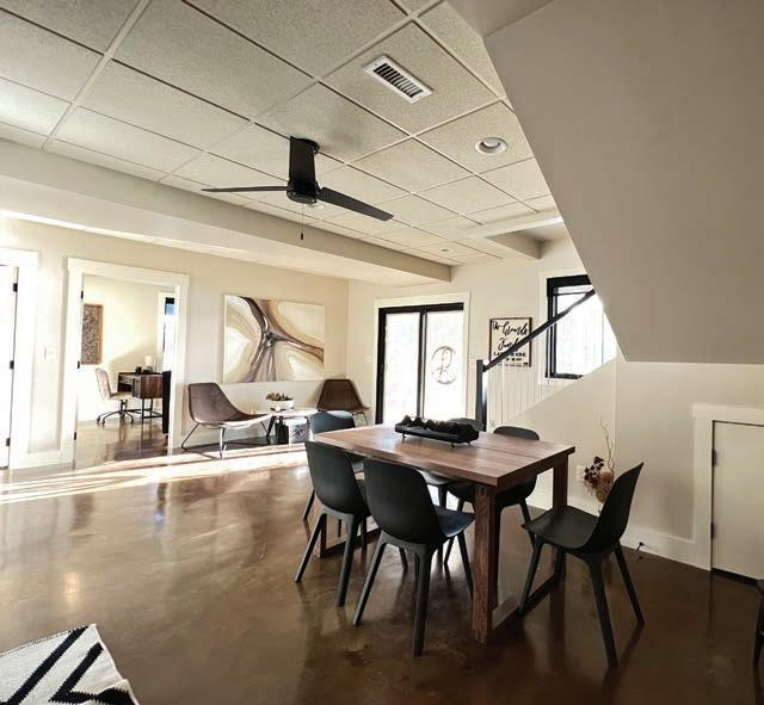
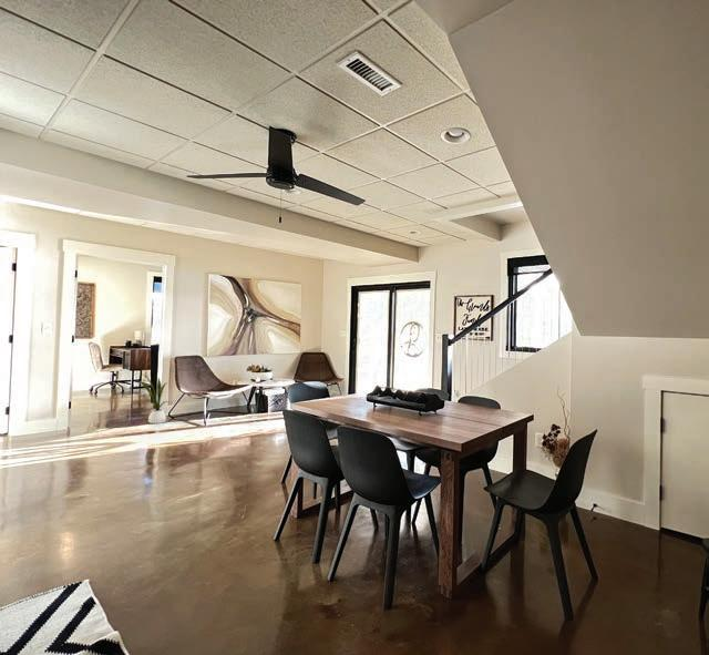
+ house plant (155, 397)
